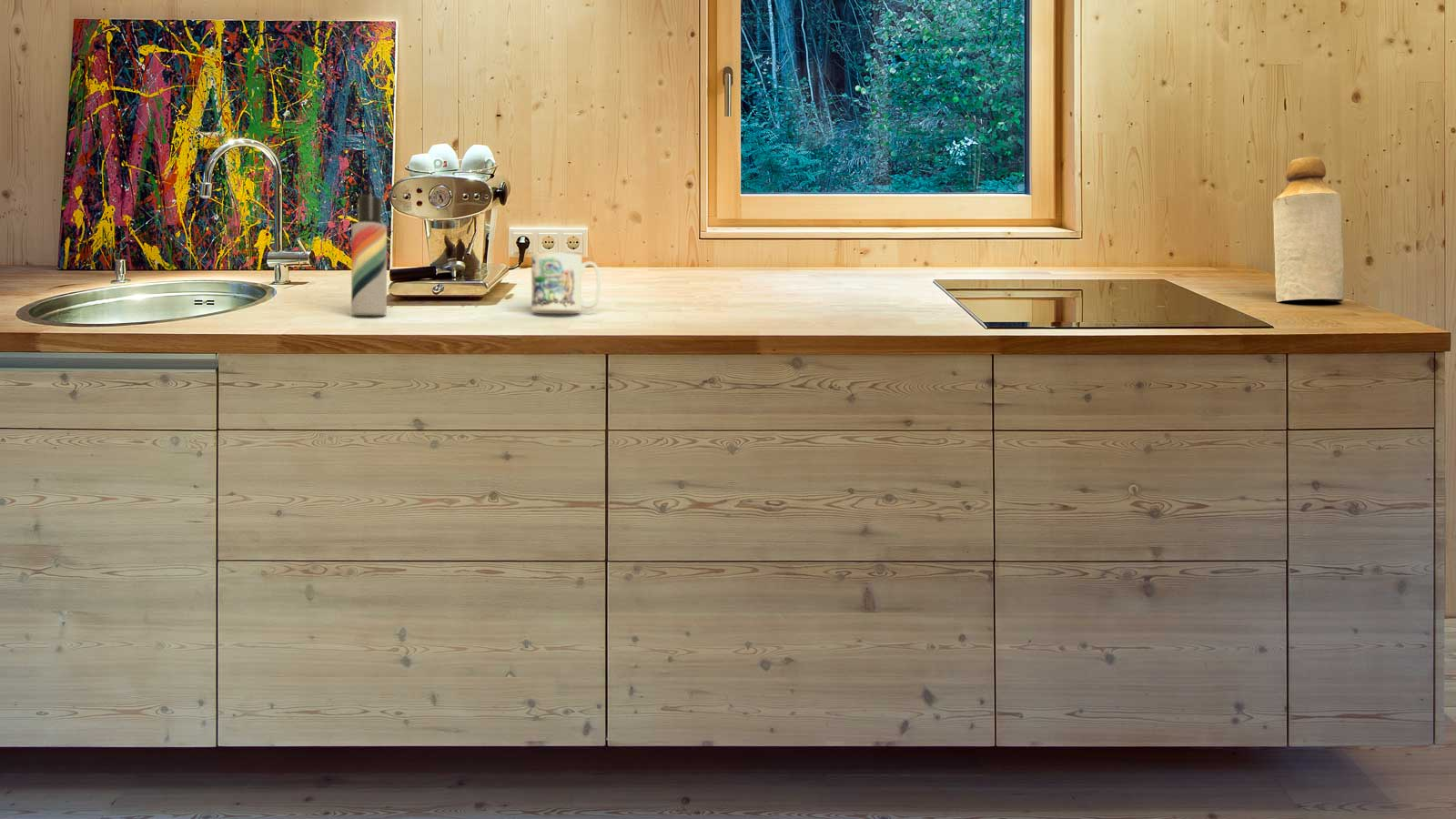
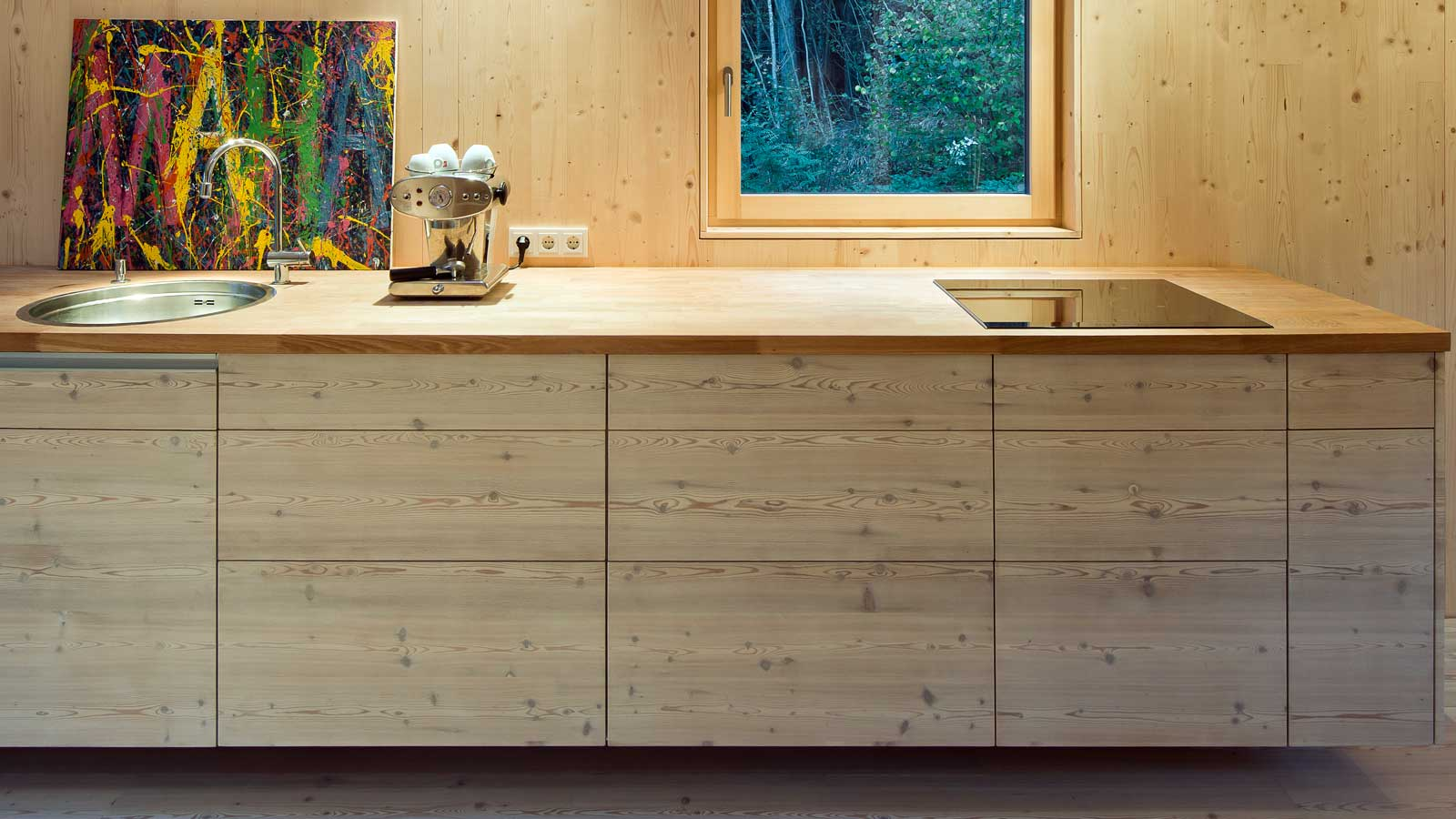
- mug (566, 284)
- bottle (1308, 230)
- lotion bottle (369, 255)
